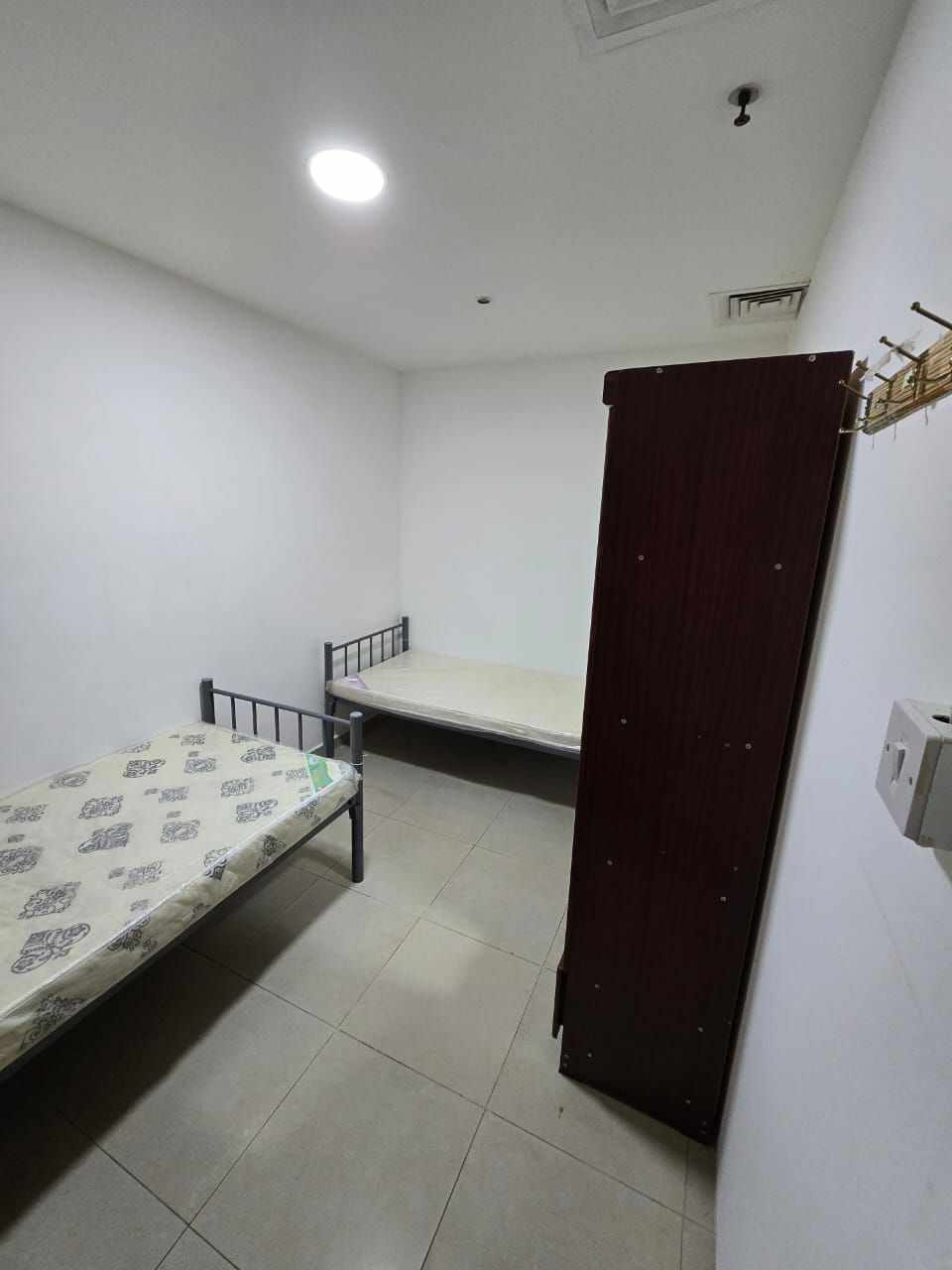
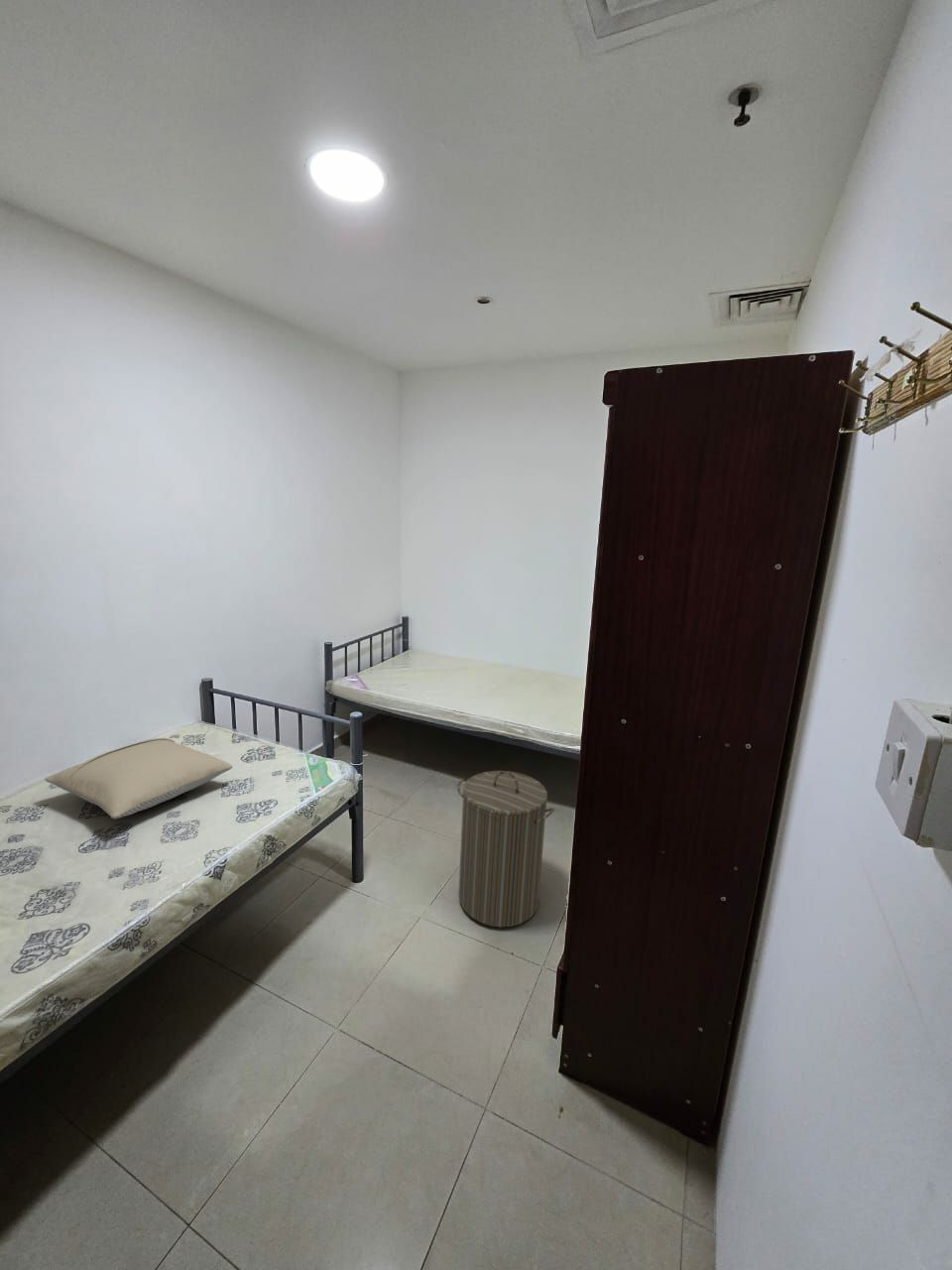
+ laundry hamper (502, 835)
+ pillow (143, 773)
